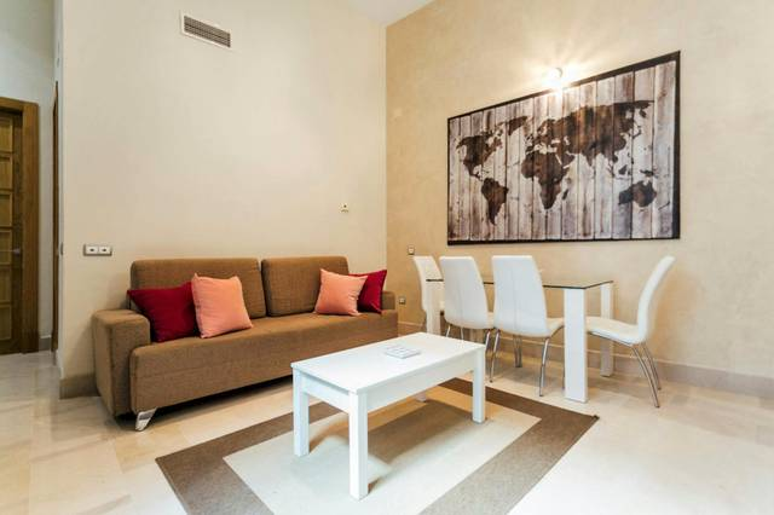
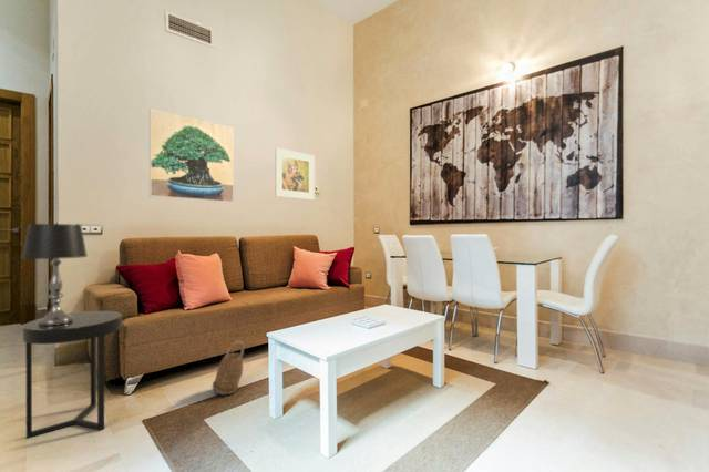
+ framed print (295, 175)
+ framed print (194, 158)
+ side table (91, 371)
+ basket (227, 365)
+ table lamp (55, 273)
